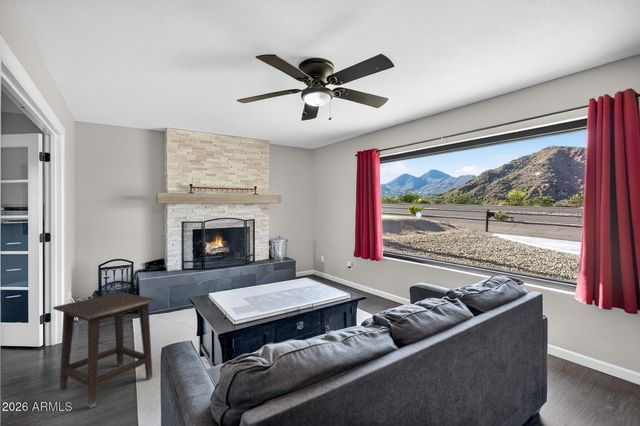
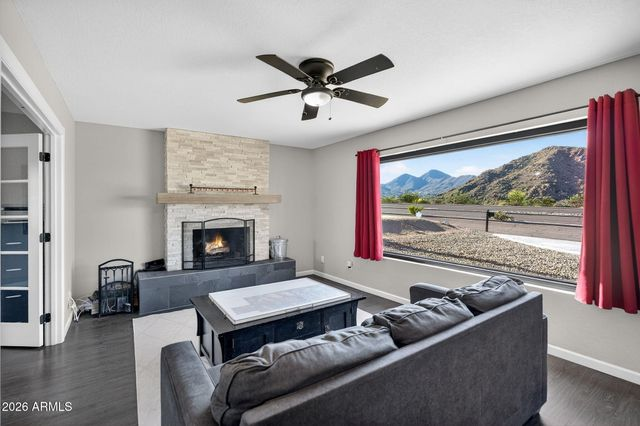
- side table (110, 349)
